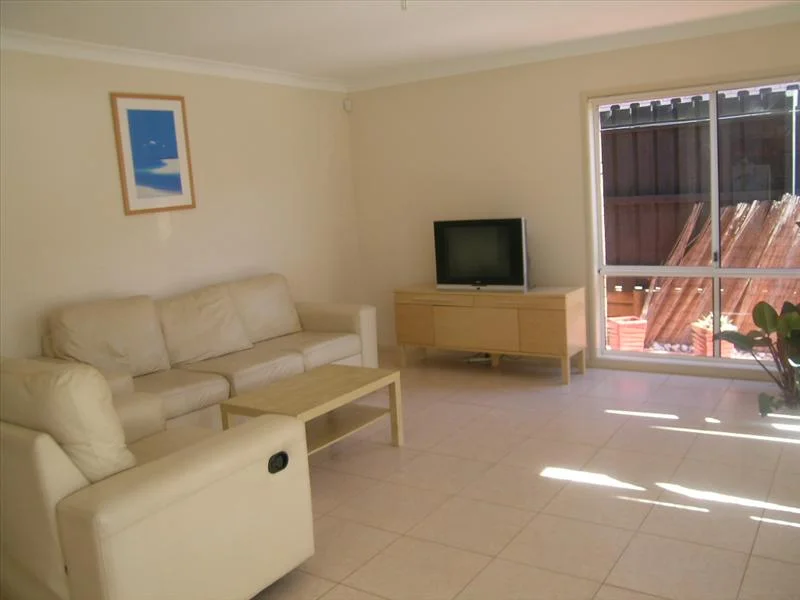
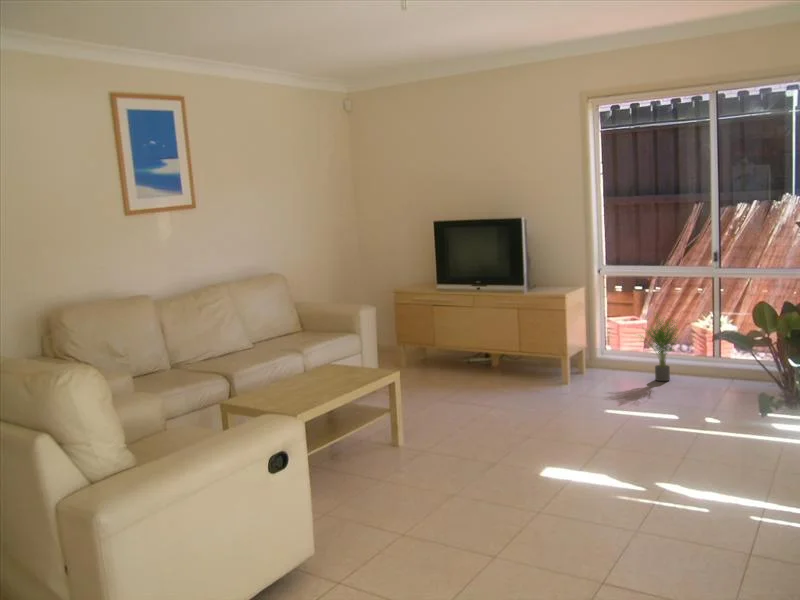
+ potted plant (657, 345)
